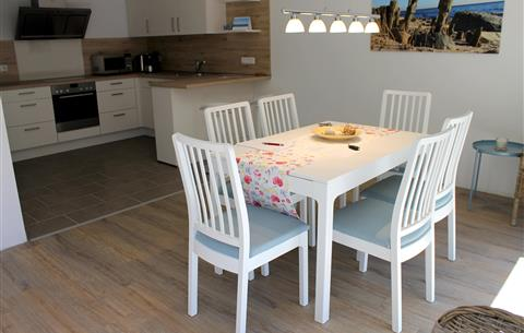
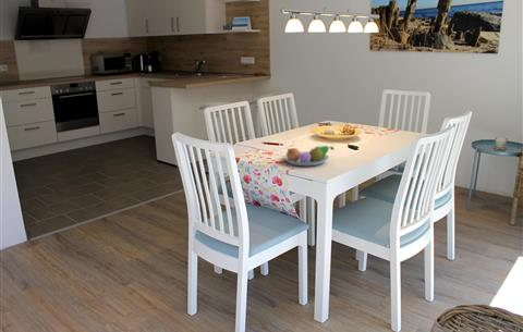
+ fruit bowl (307, 152)
